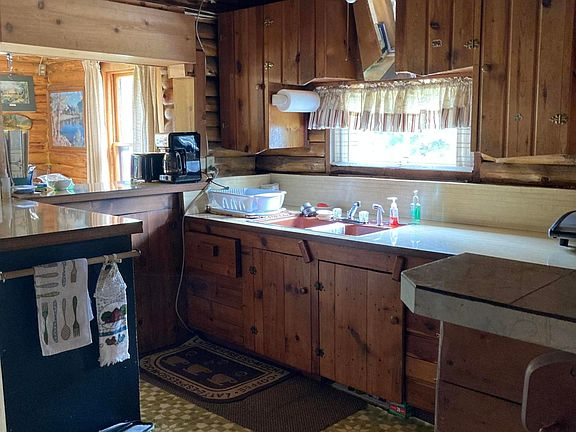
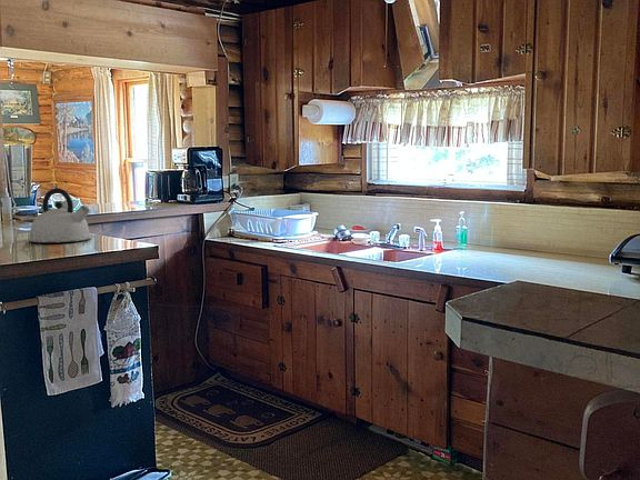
+ kettle (61, 213)
